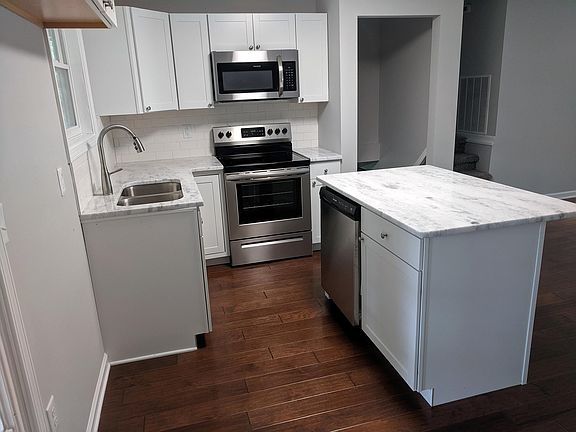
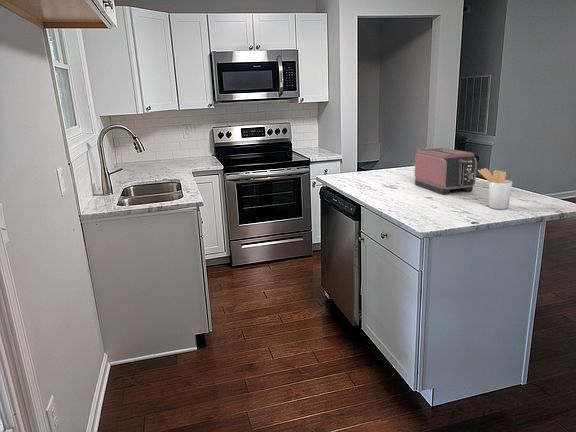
+ utensil holder (494, 187)
+ toaster (445, 170)
